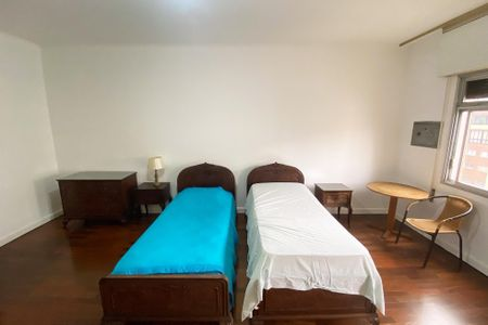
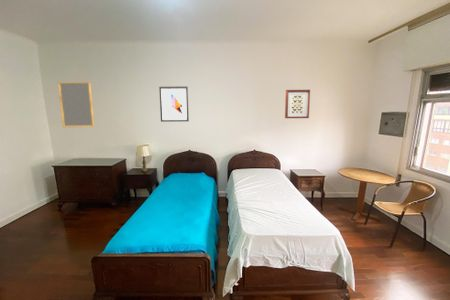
+ wall art (174, 104)
+ wall art (297, 104)
+ home mirror (76, 105)
